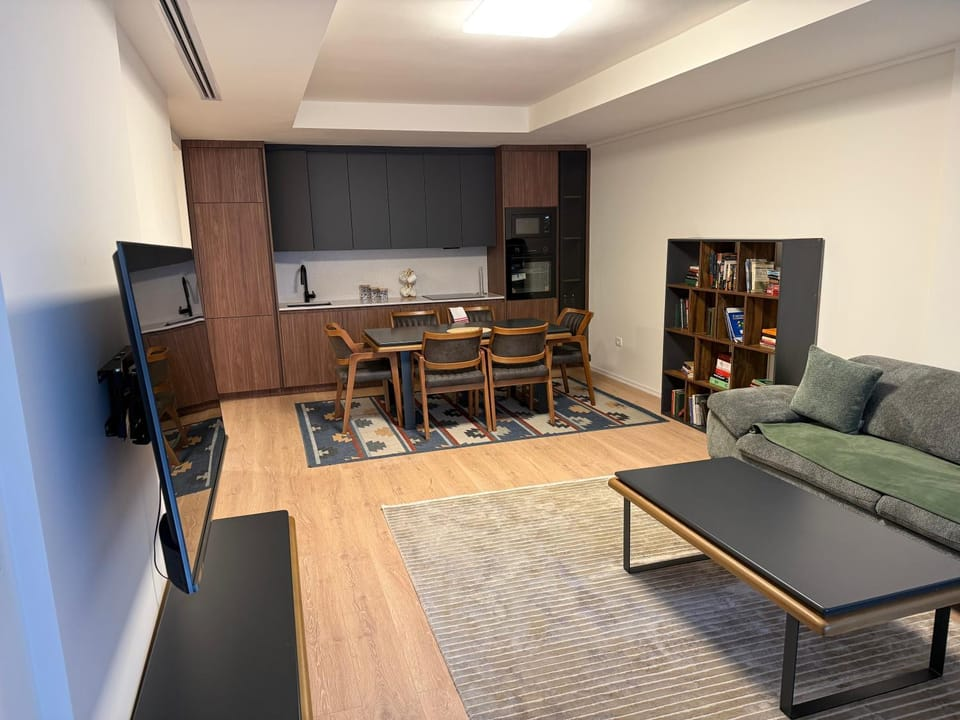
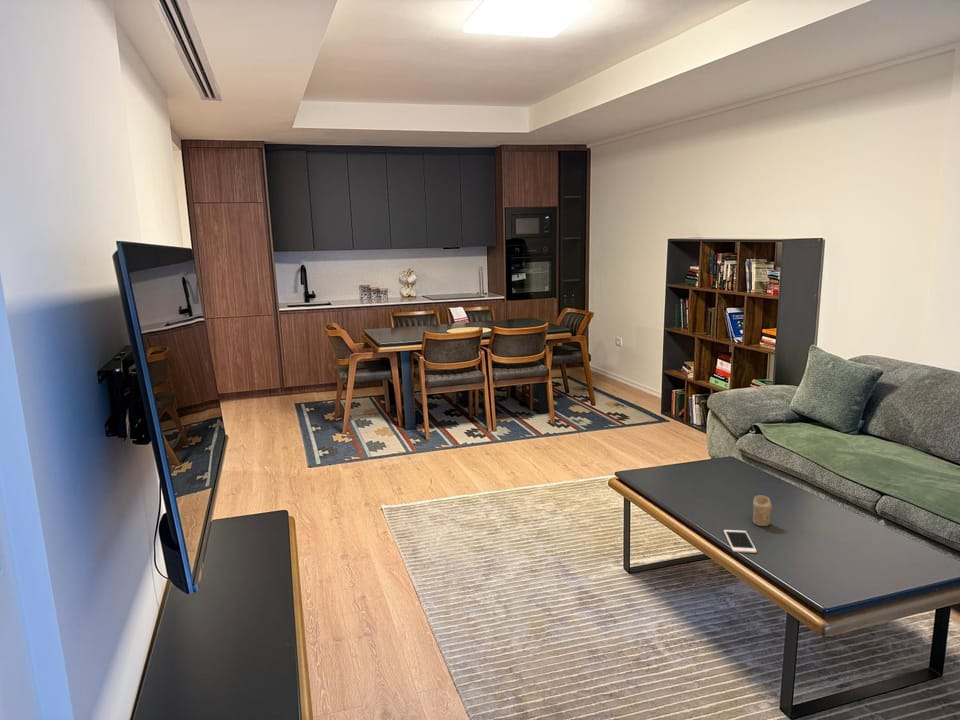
+ candle (762, 511)
+ cell phone (739, 540)
